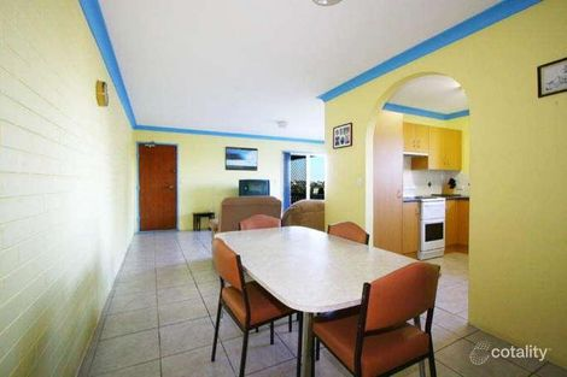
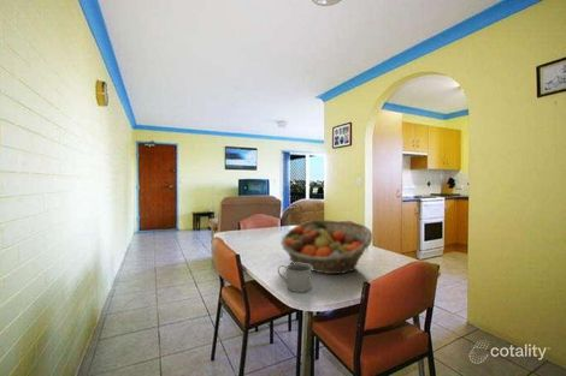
+ mug (296, 276)
+ fruit basket (324, 244)
